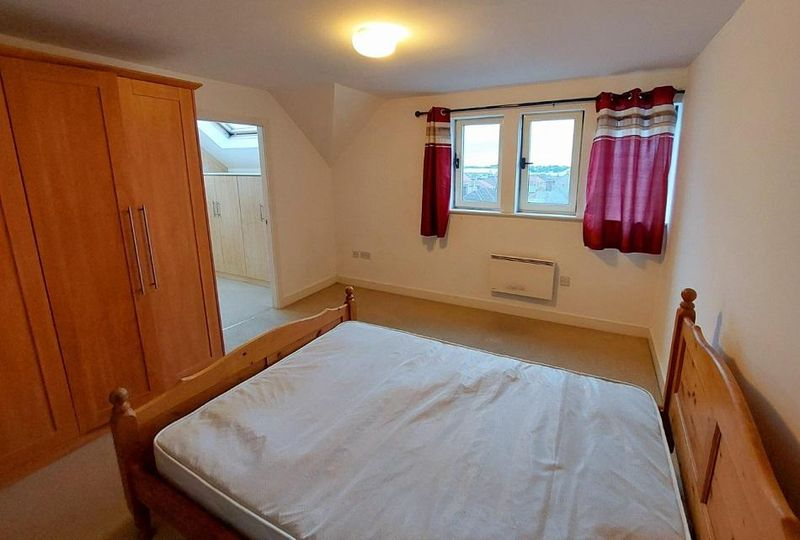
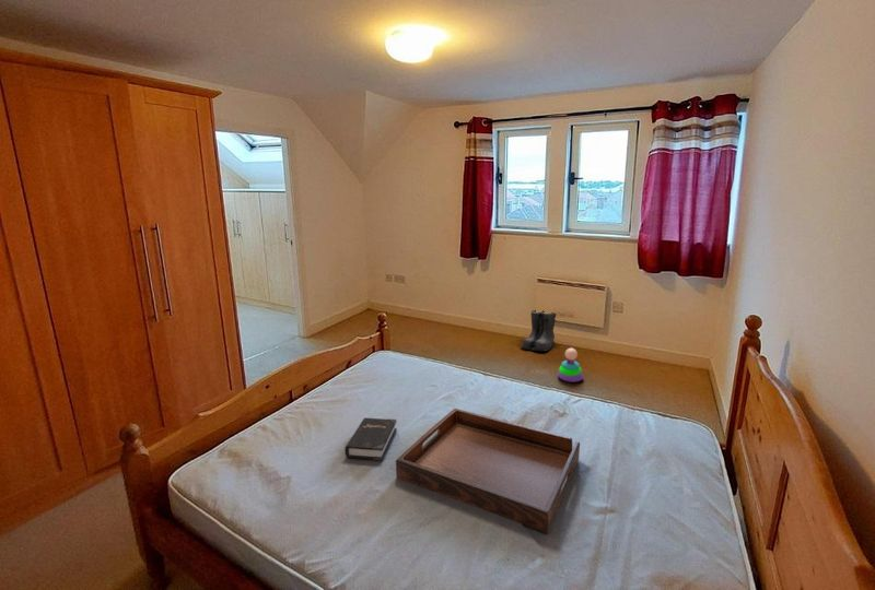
+ stacking toy (571, 363)
+ hardback book (372, 437)
+ boots (539, 329)
+ serving tray (491, 458)
